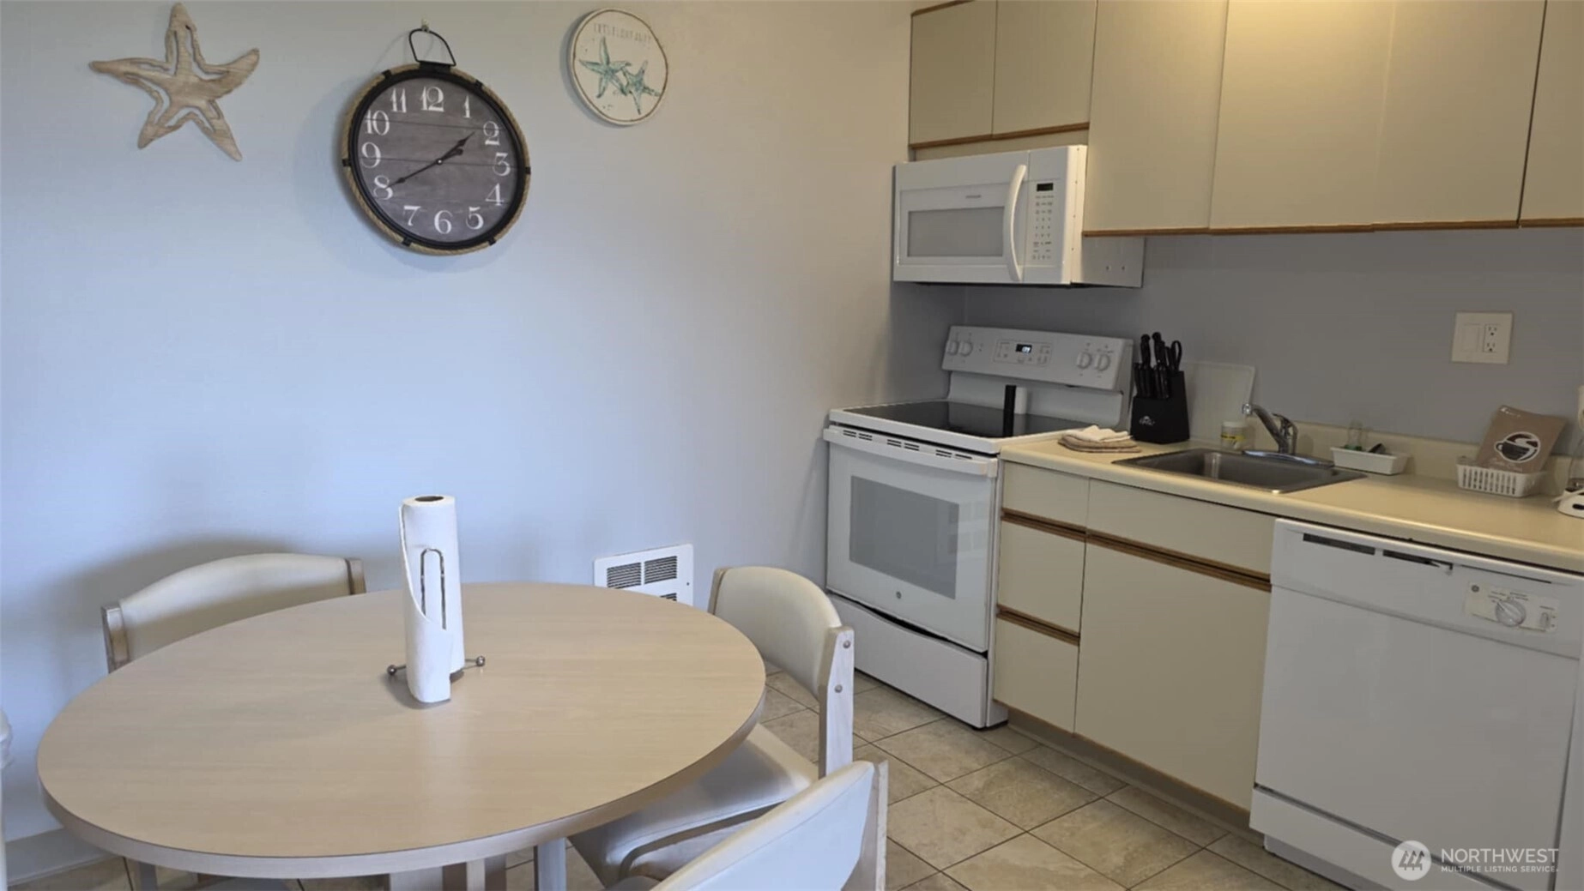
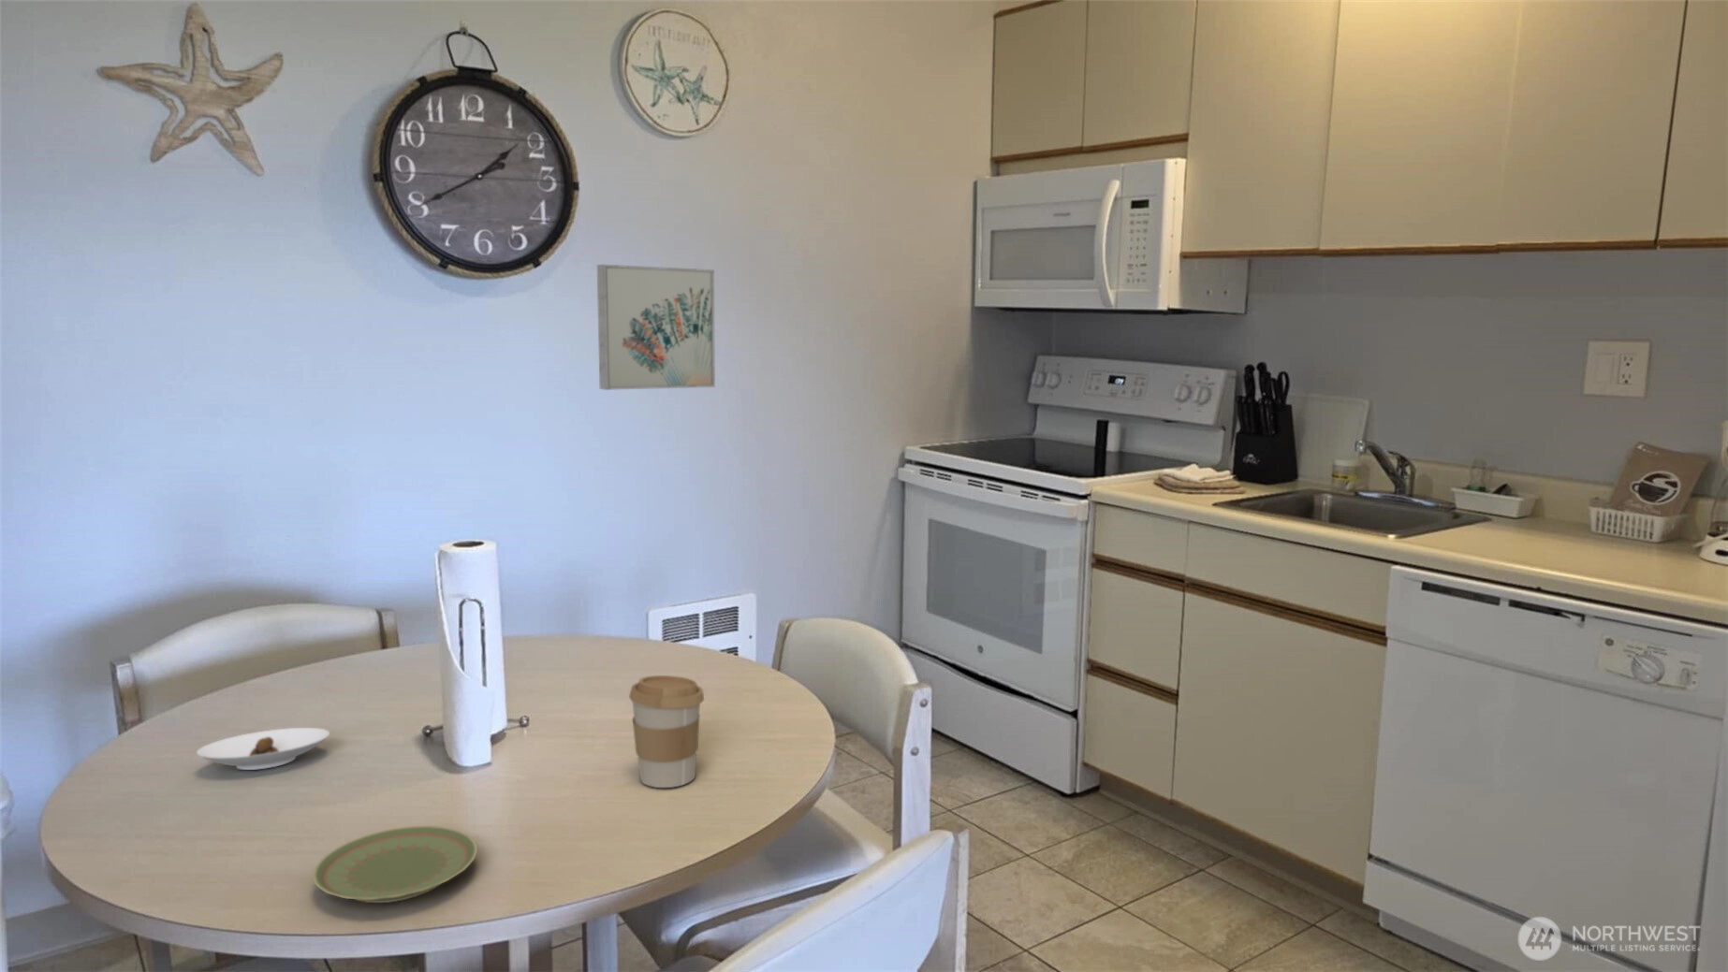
+ coffee cup (667, 728)
+ saucer (265, 749)
+ wall art (657, 328)
+ plate (396, 869)
